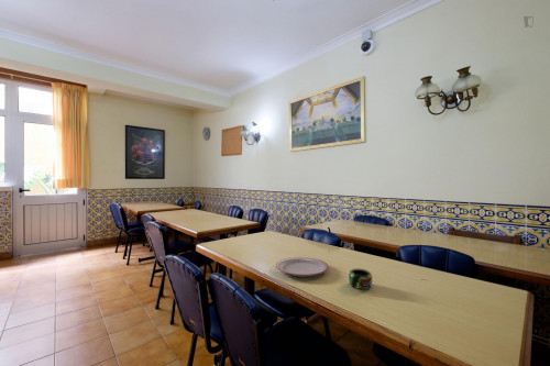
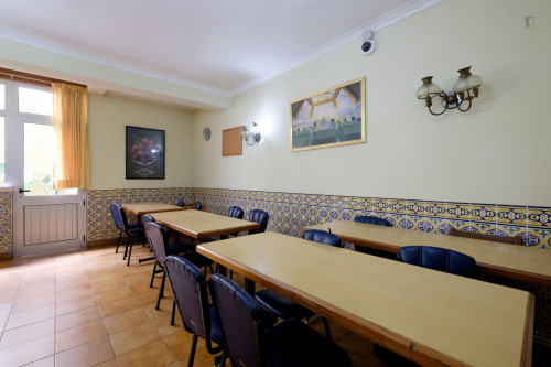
- plate (301, 267)
- mug (359, 278)
